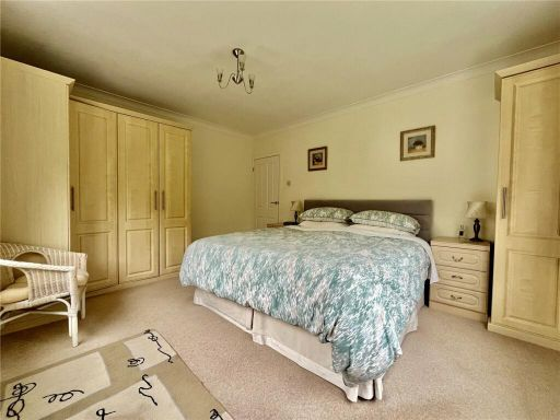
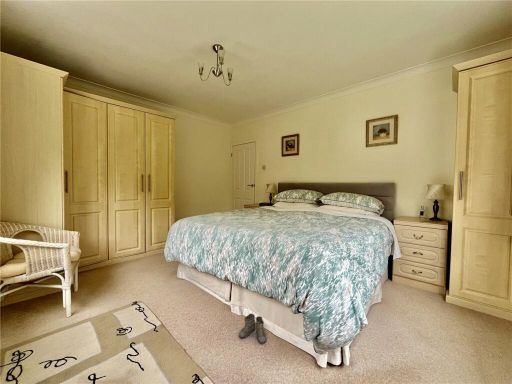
+ boots (252, 327)
